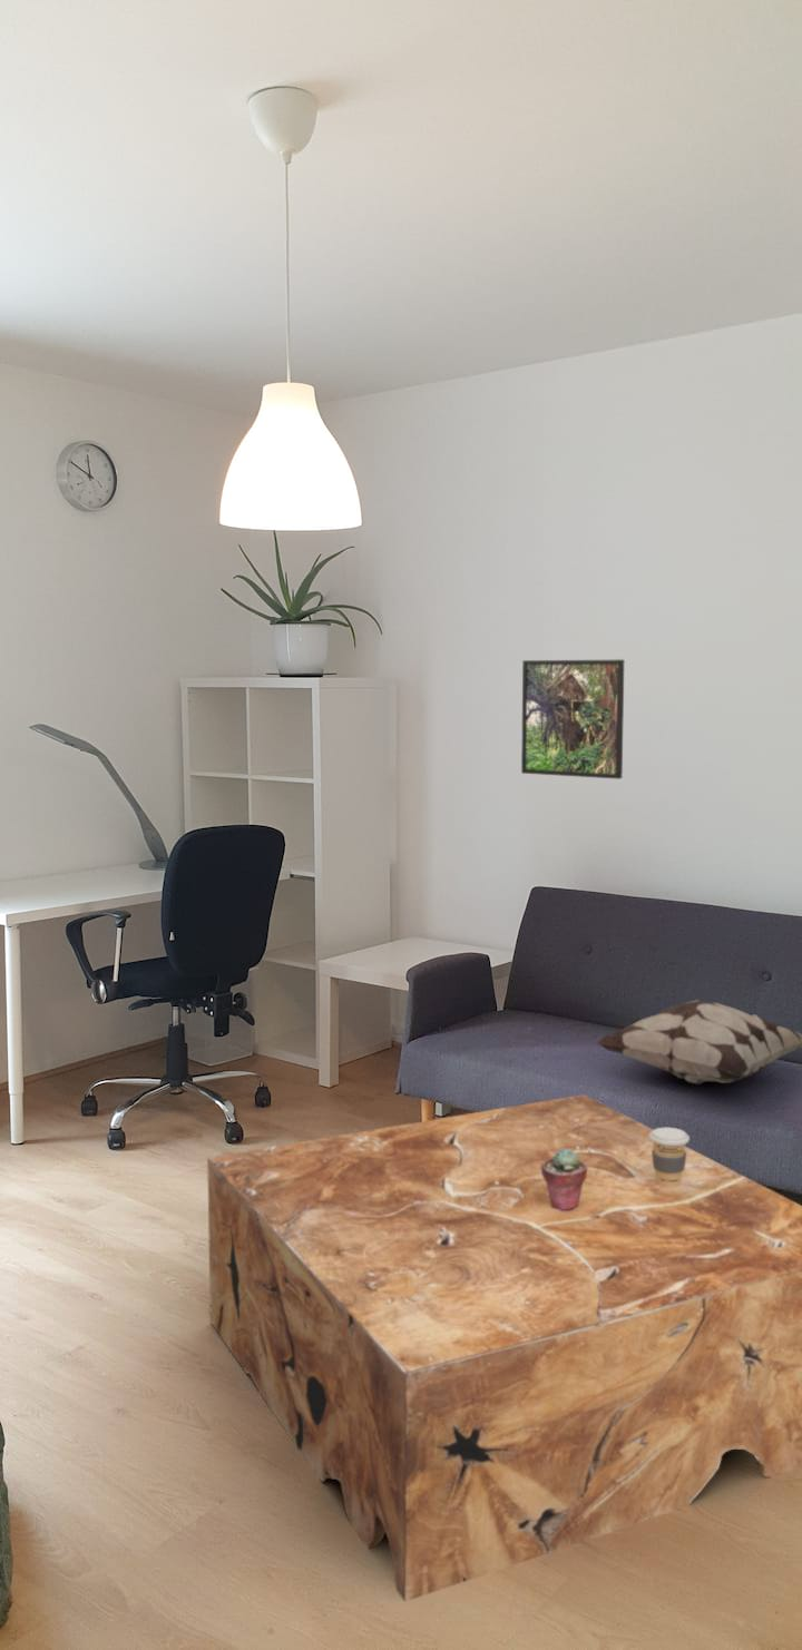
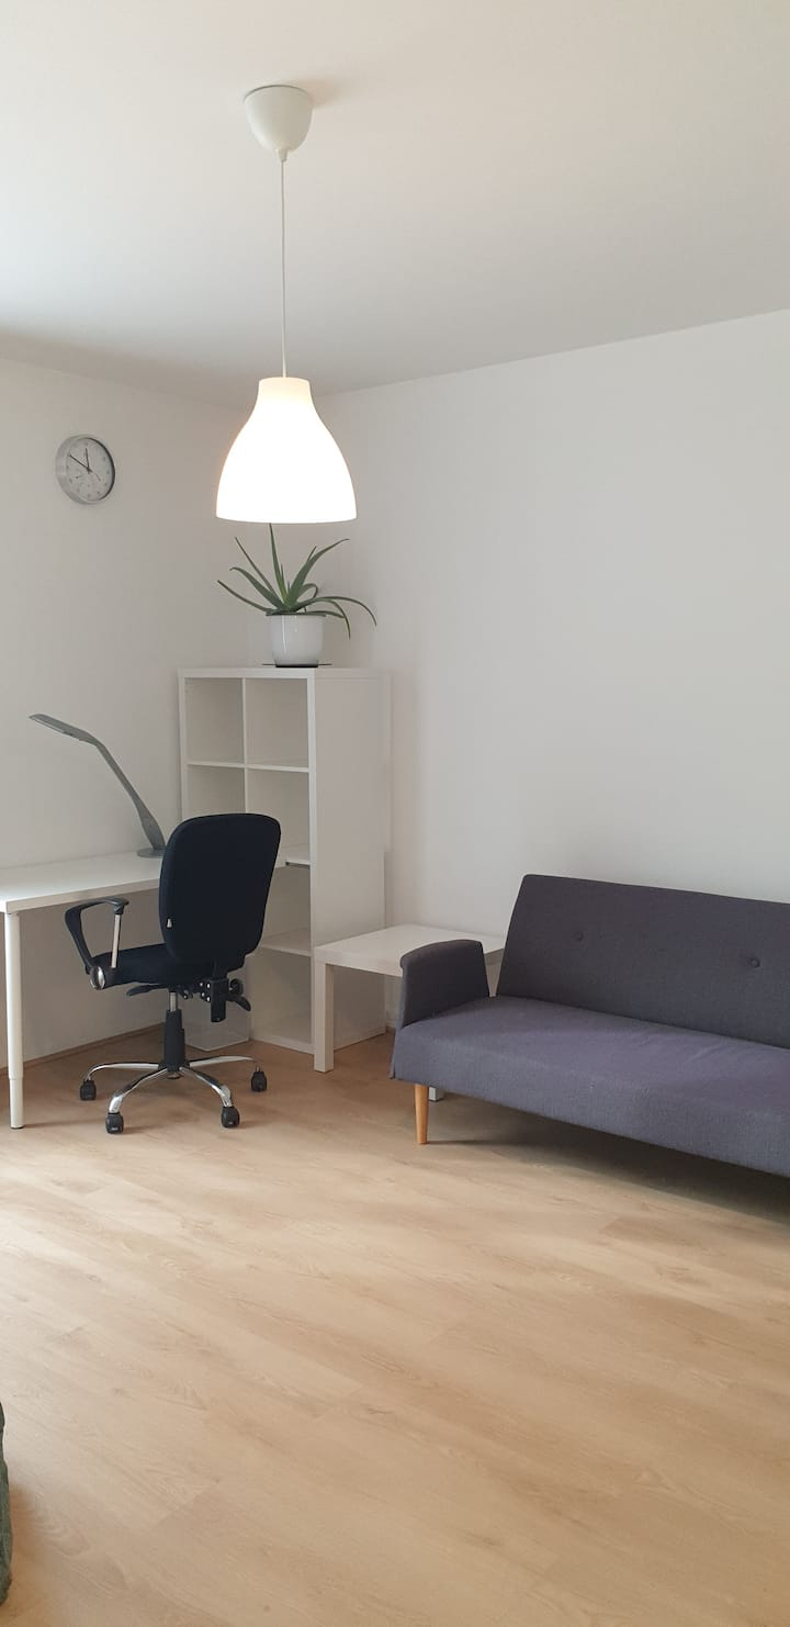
- coffee cup (668, 1157)
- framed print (570, 718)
- potted succulent (564, 1176)
- coffee table (516, 1288)
- decorative pillow (704, 1040)
